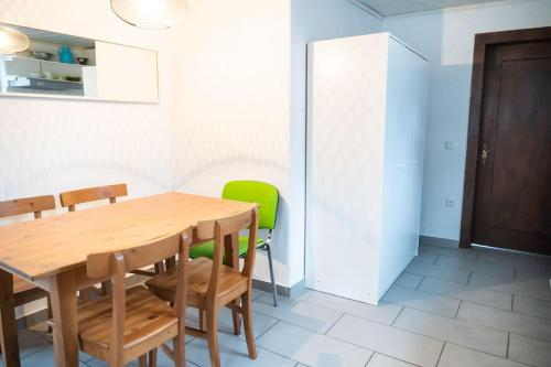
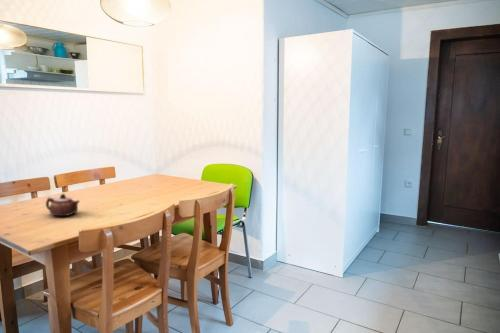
+ teapot (62, 203)
